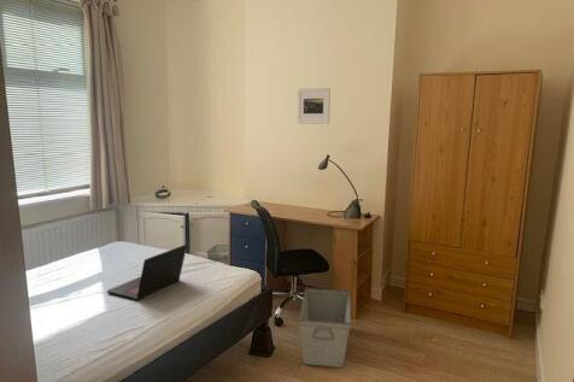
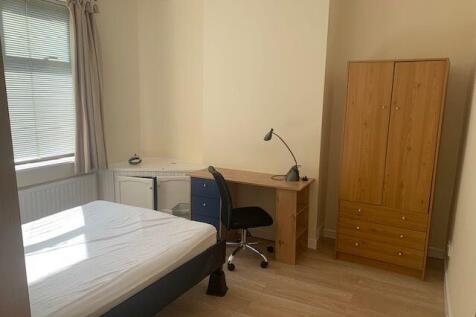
- storage bin (326, 324)
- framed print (312, 106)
- laptop (147, 268)
